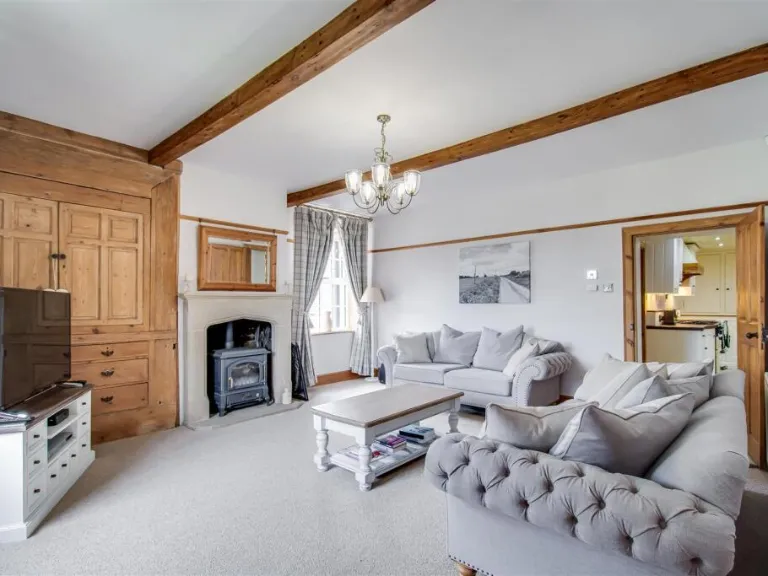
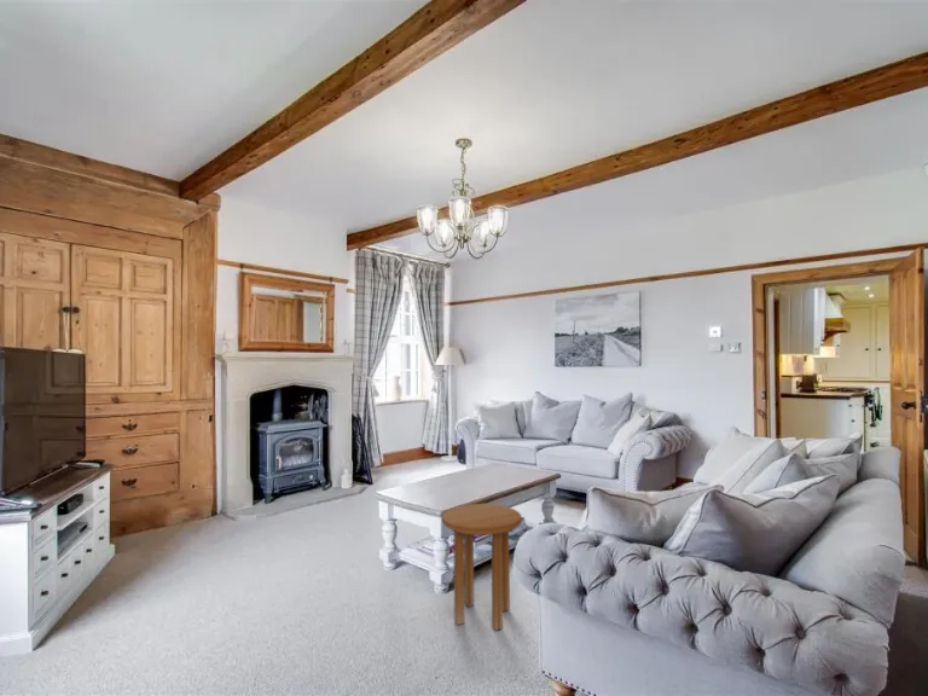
+ side table (472, 564)
